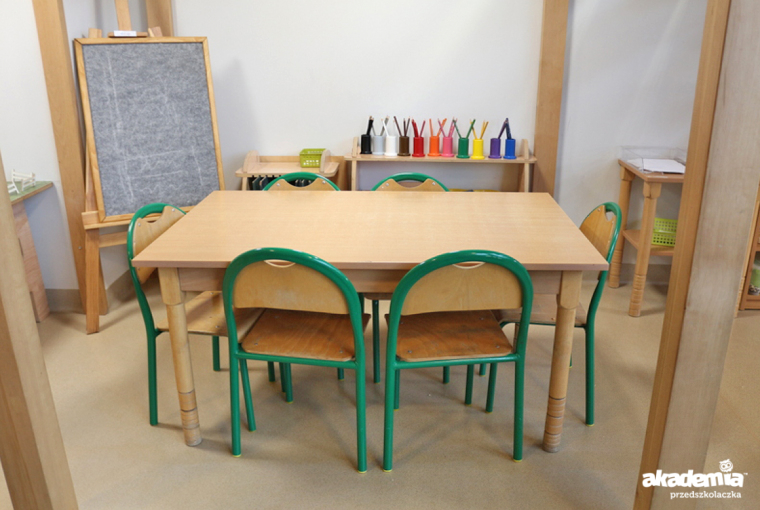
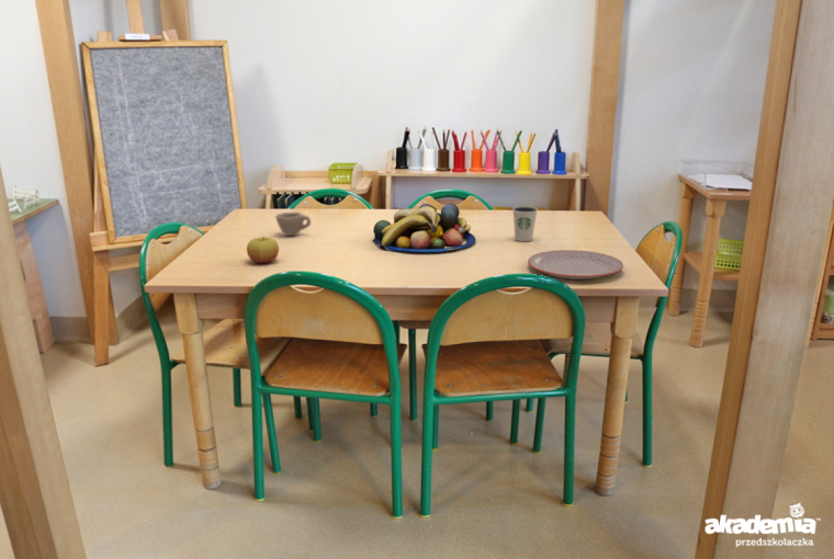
+ apple (262, 249)
+ plate (574, 265)
+ cup (293, 224)
+ fruit bowl (425, 223)
+ dixie cup (525, 224)
